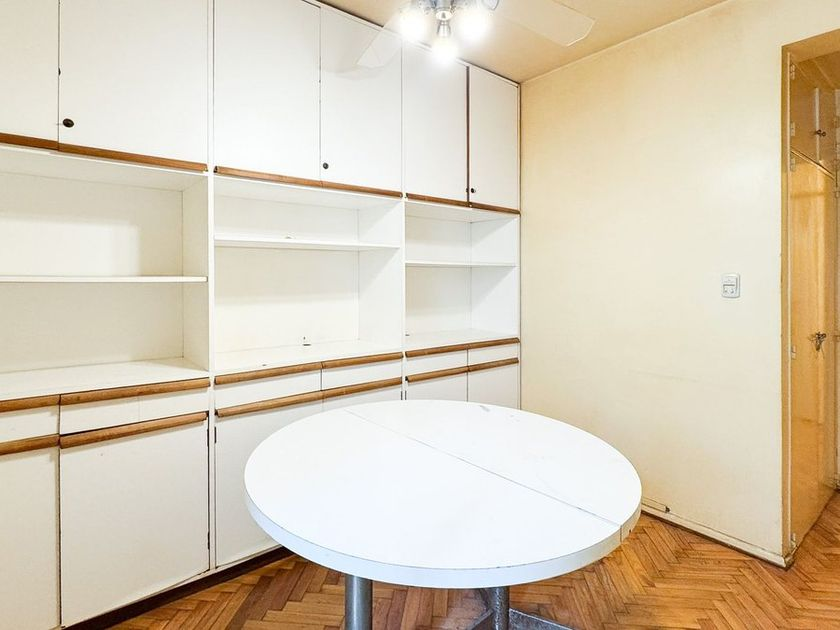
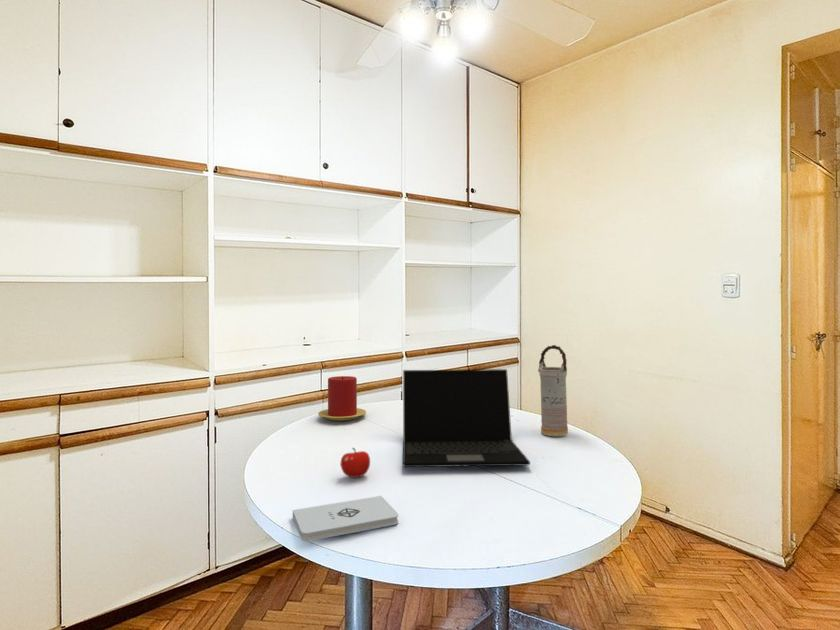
+ apple (355, 462)
+ candle (342, 397)
+ laptop (460, 413)
+ notepad (345, 516)
+ vase (553, 389)
